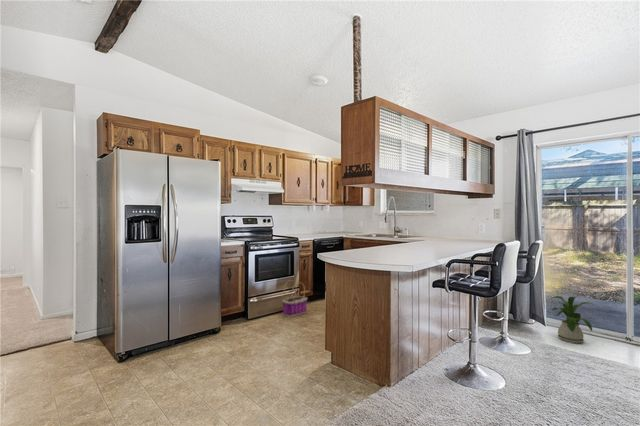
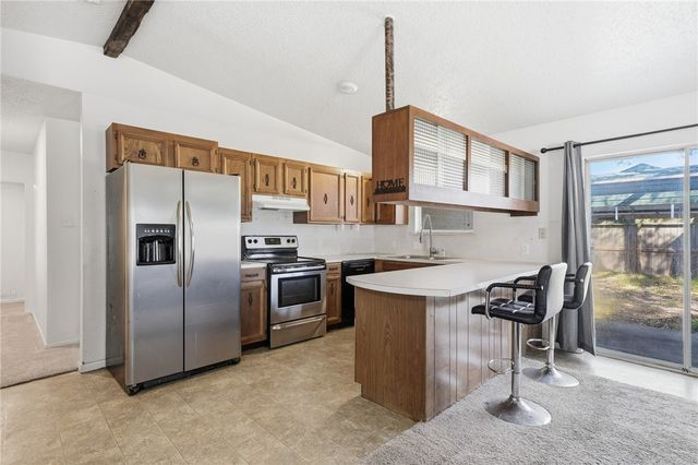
- house plant (572, 315)
- basket (294, 297)
